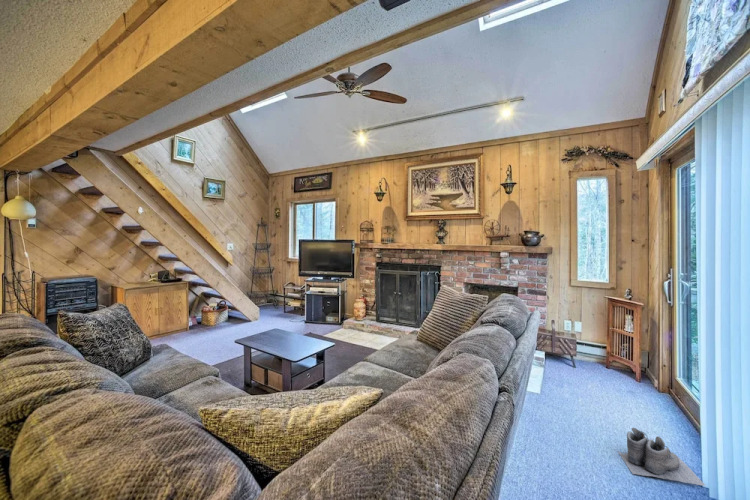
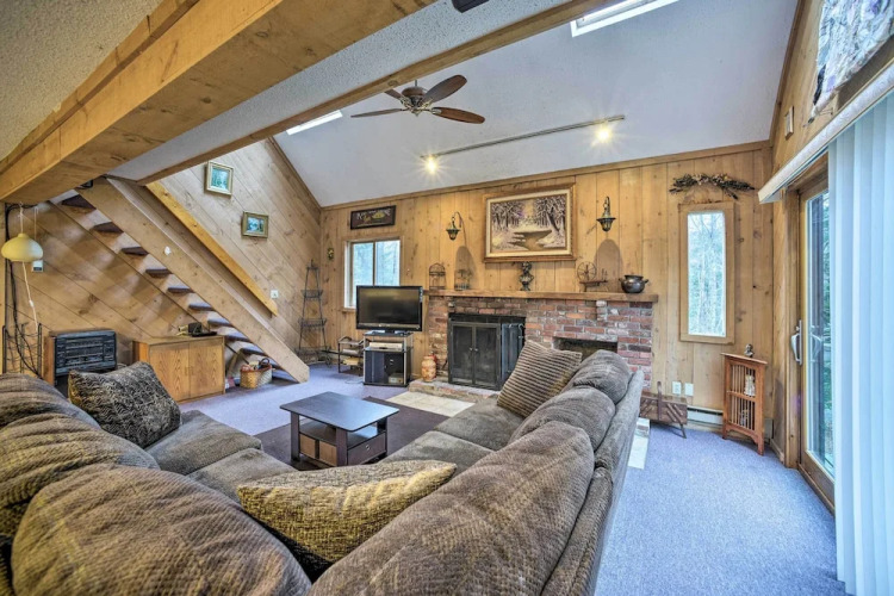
- boots (654, 448)
